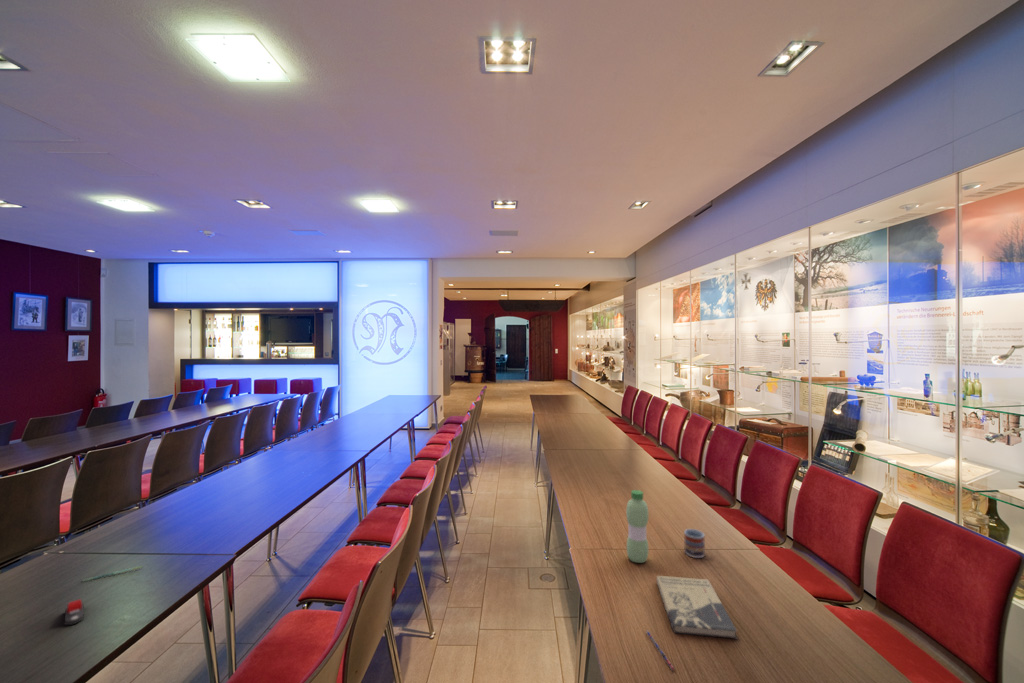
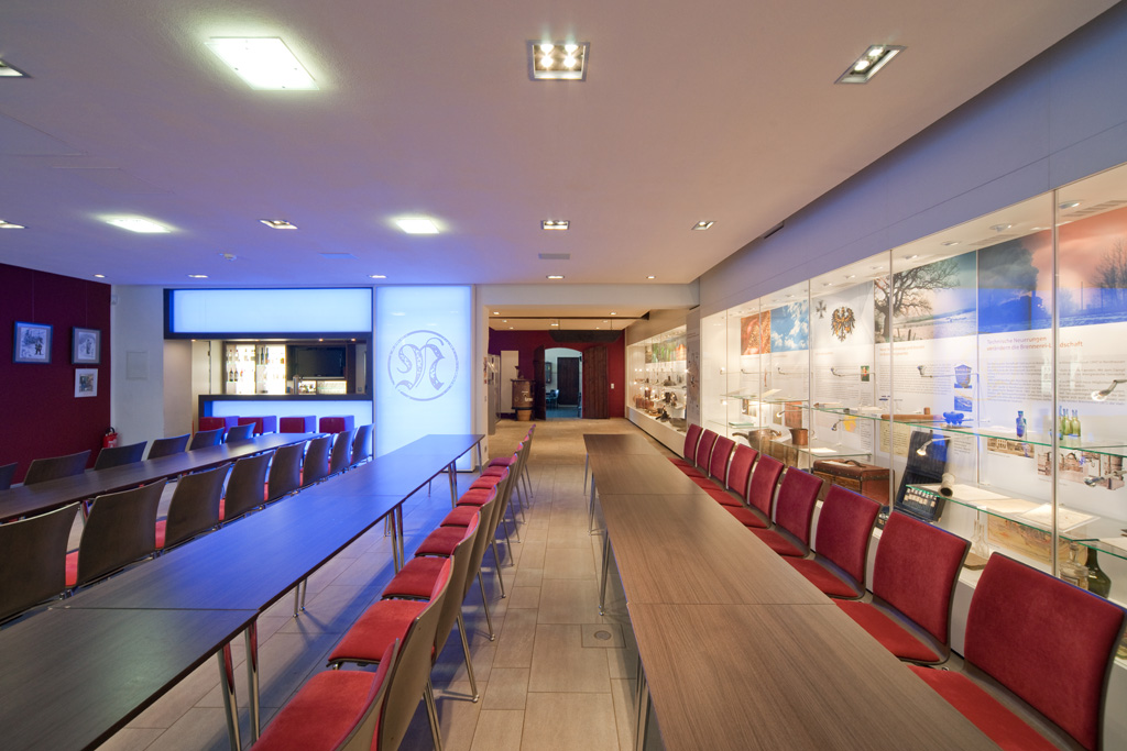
- book (692, 603)
- pen (659, 649)
- stapler (74, 607)
- pen (113, 573)
- water bottle (637, 525)
- cup (693, 541)
